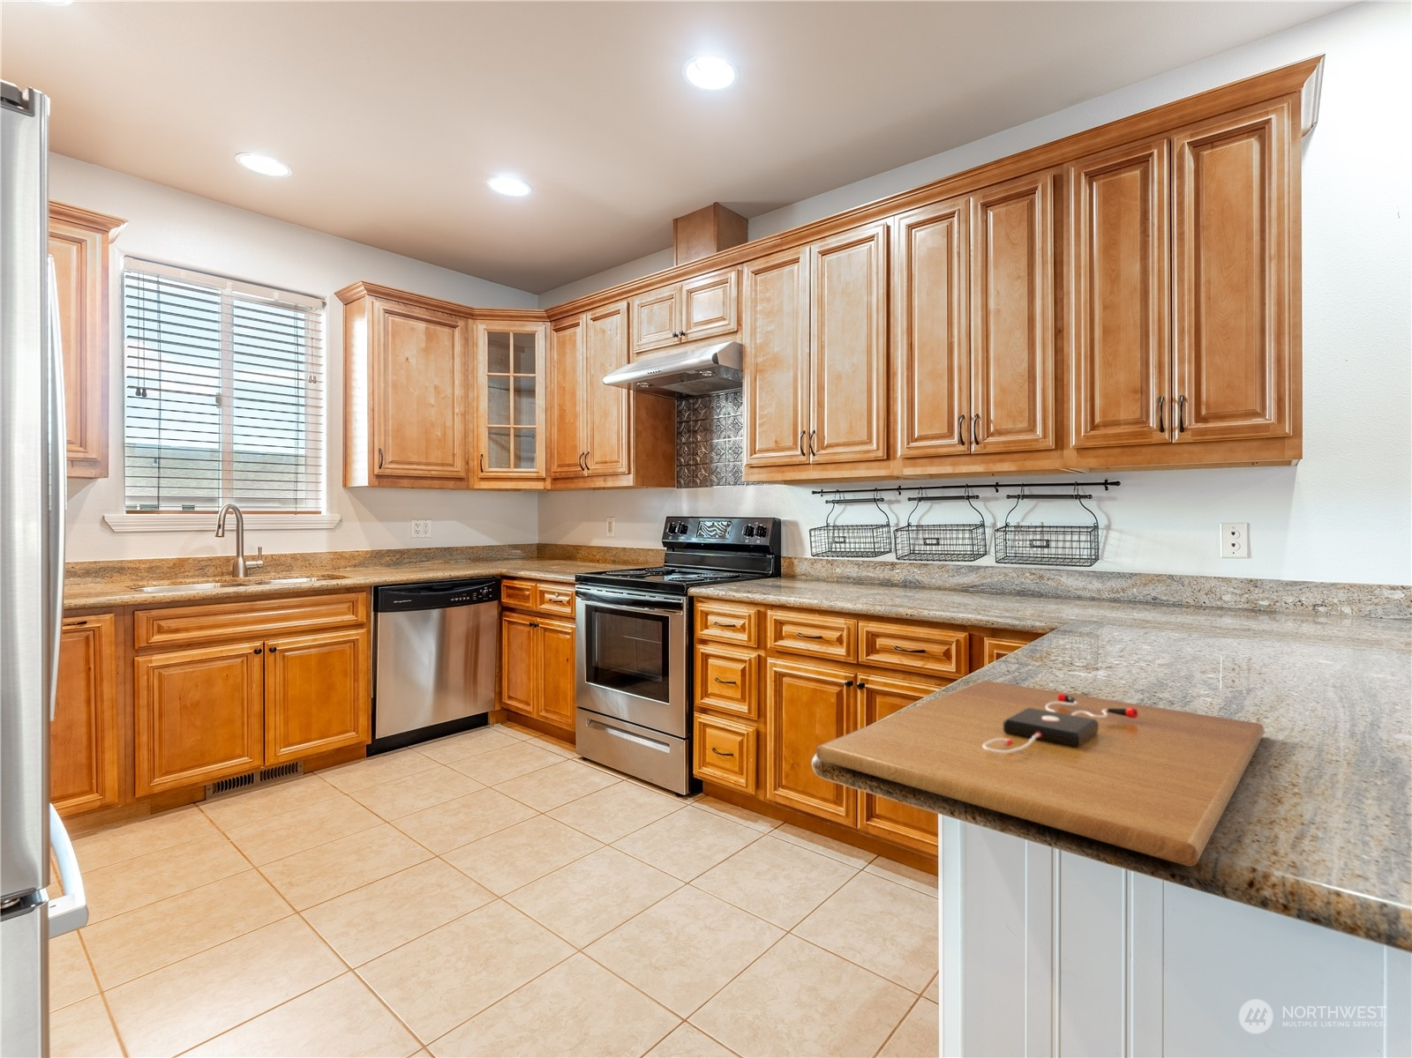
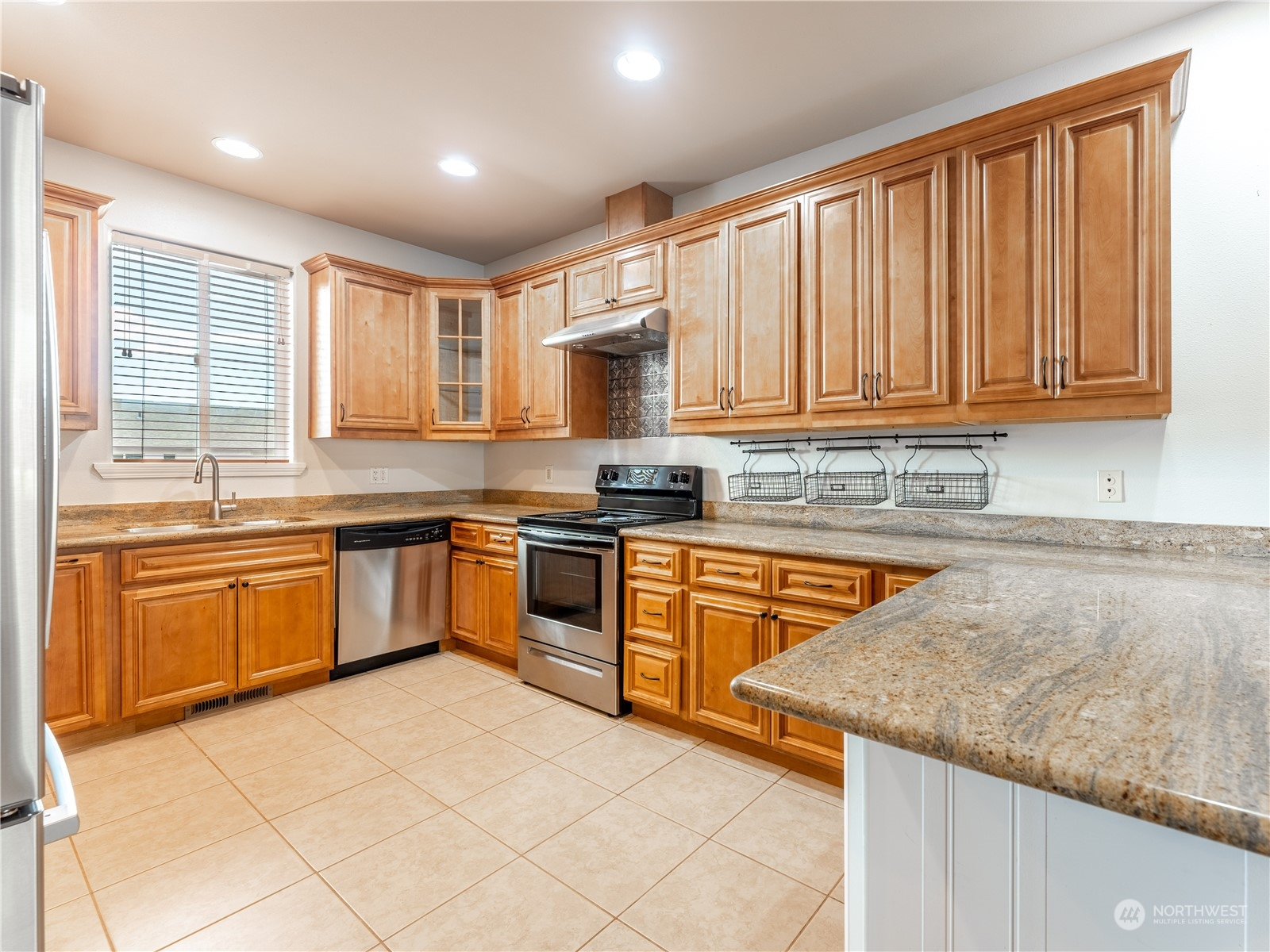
- cutting board (1051, 732)
